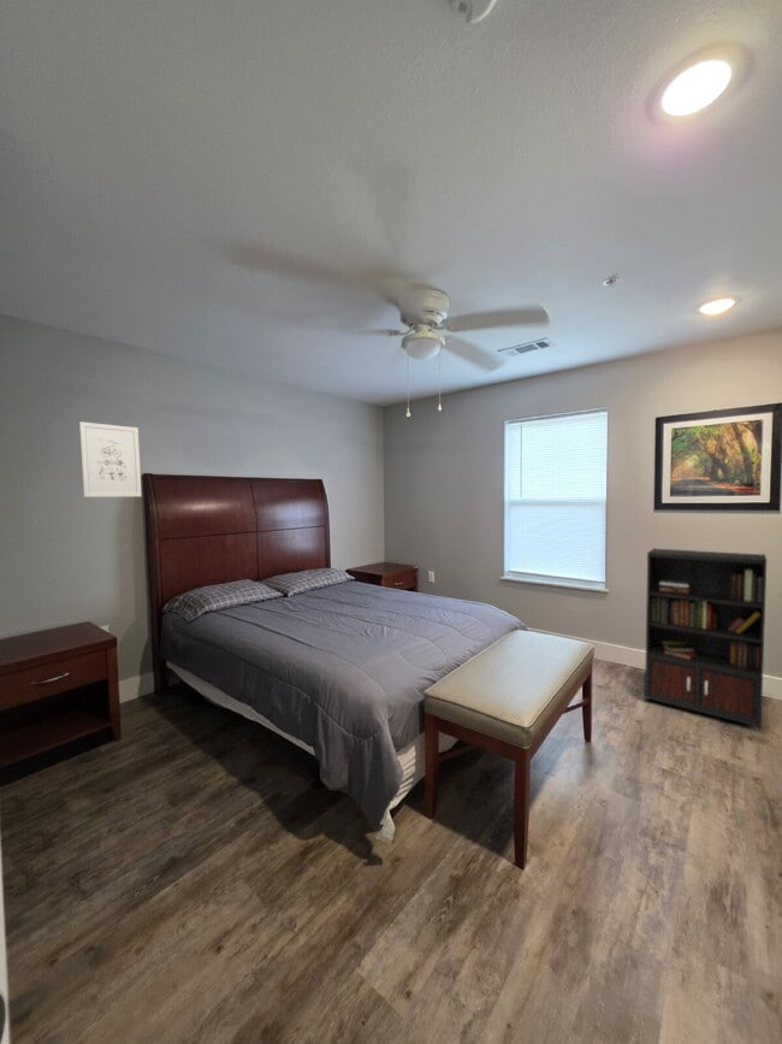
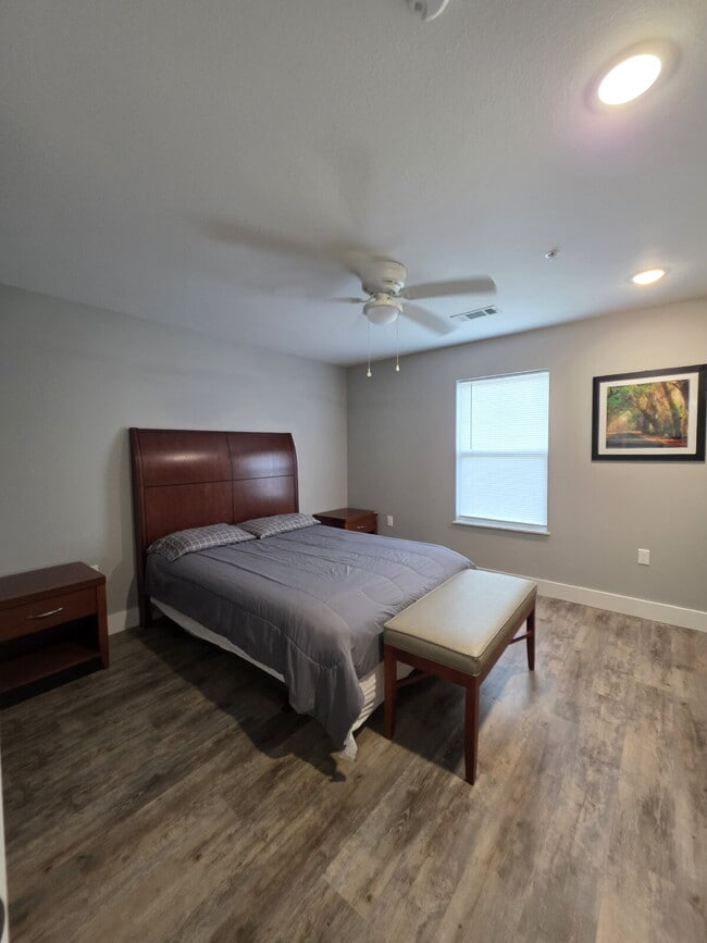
- bookcase (719, 630)
- wall art (112, 460)
